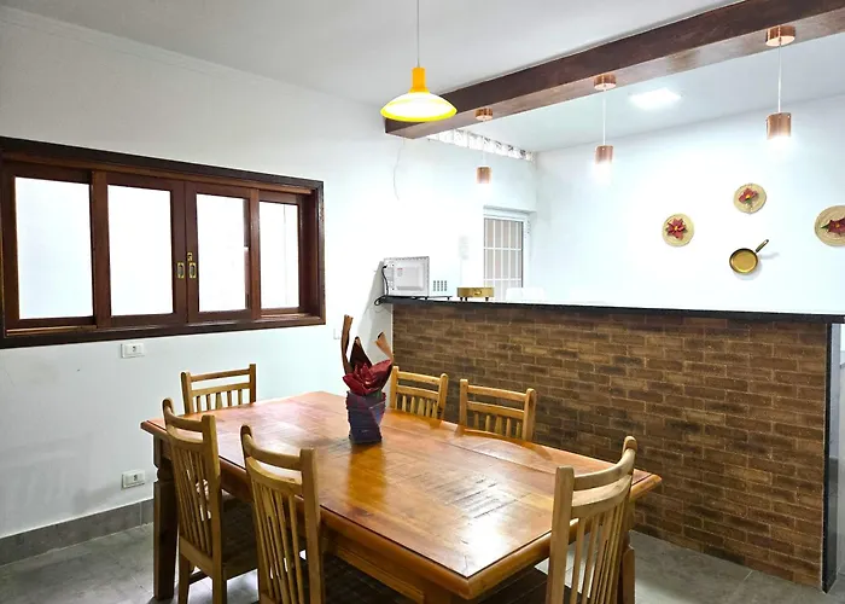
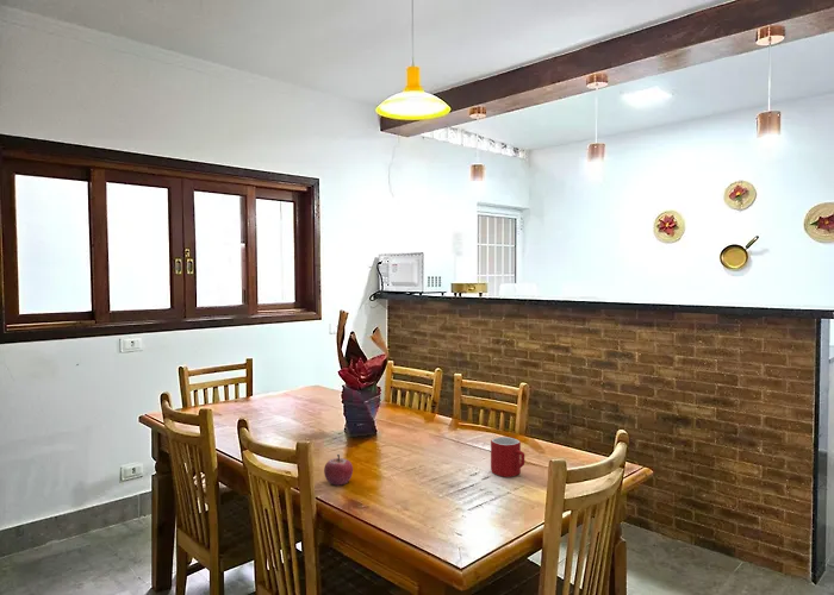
+ mug (509, 457)
+ fruit (338, 468)
